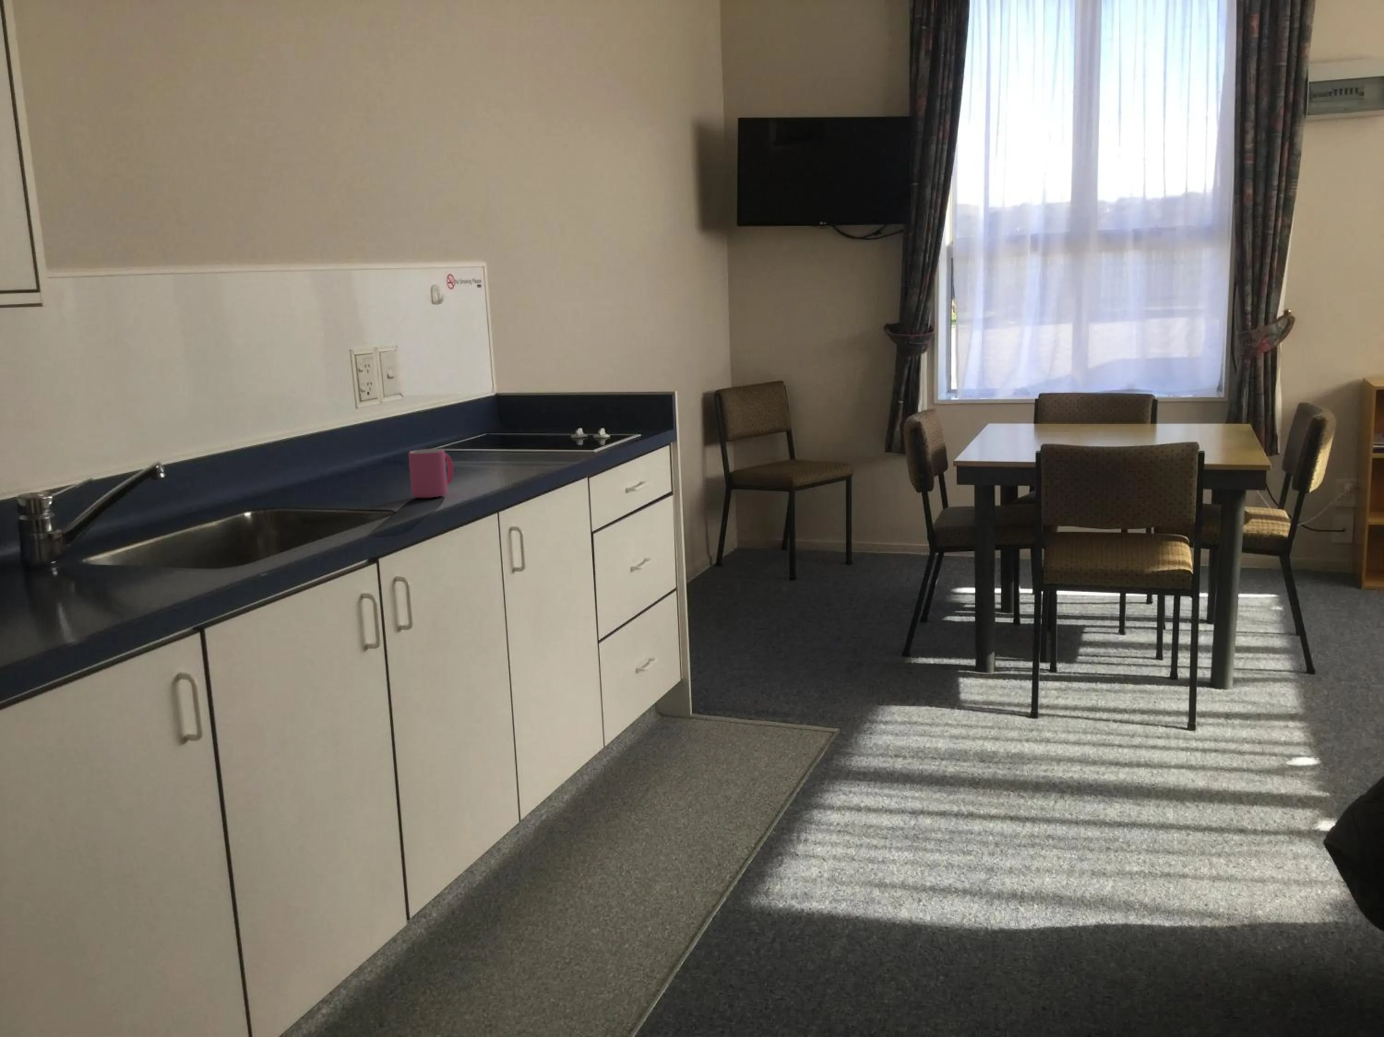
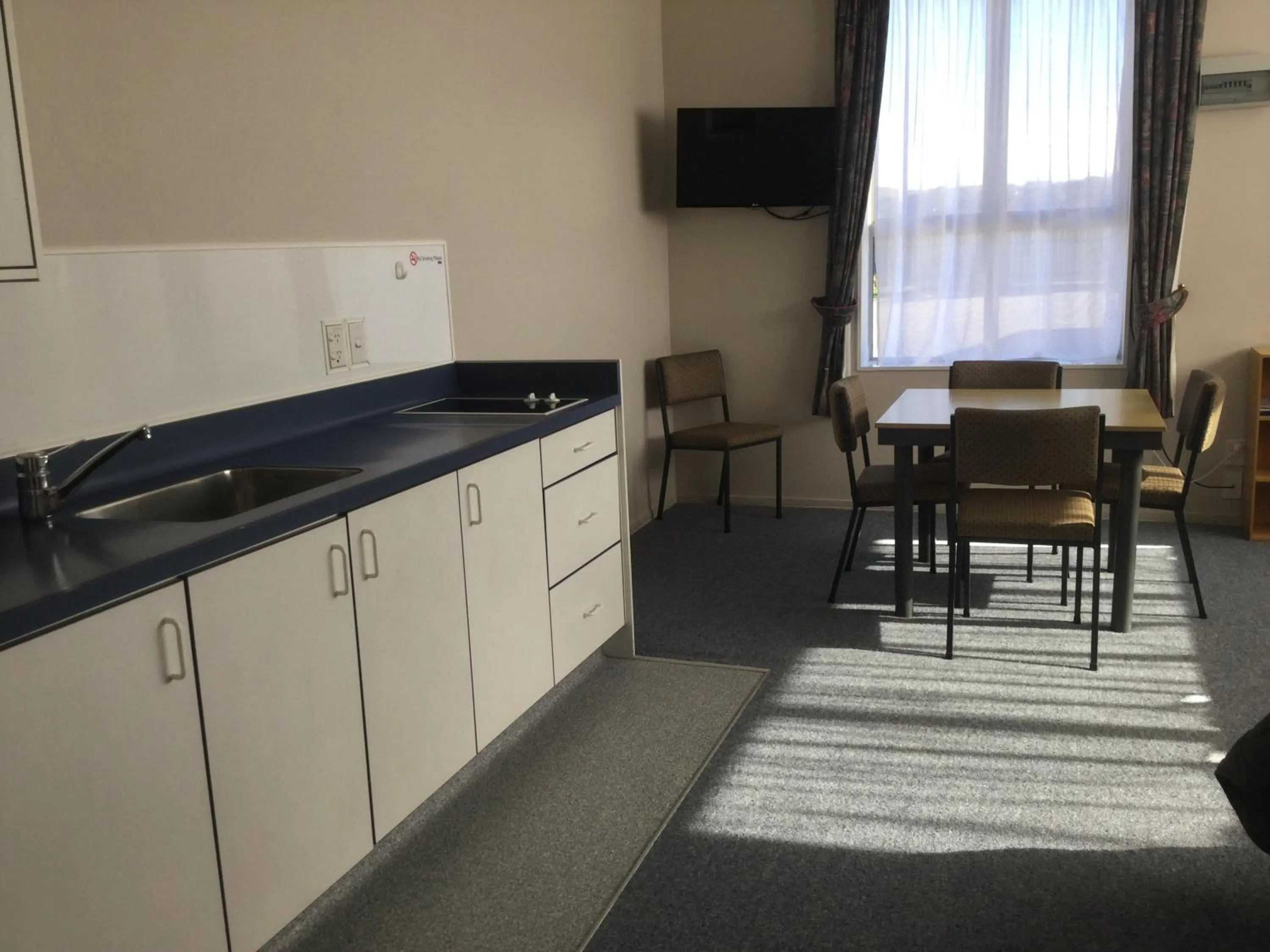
- mug (434, 473)
